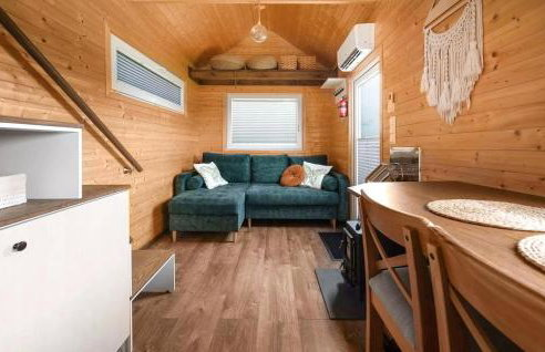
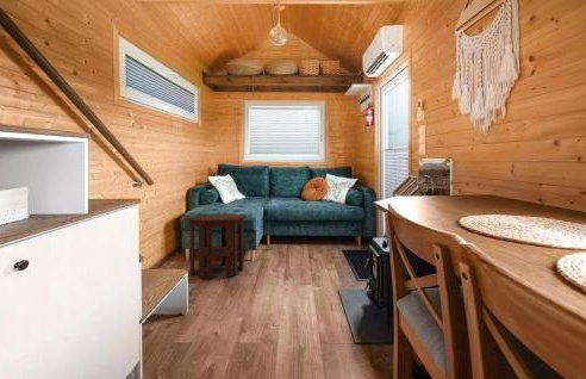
+ side table (217, 247)
